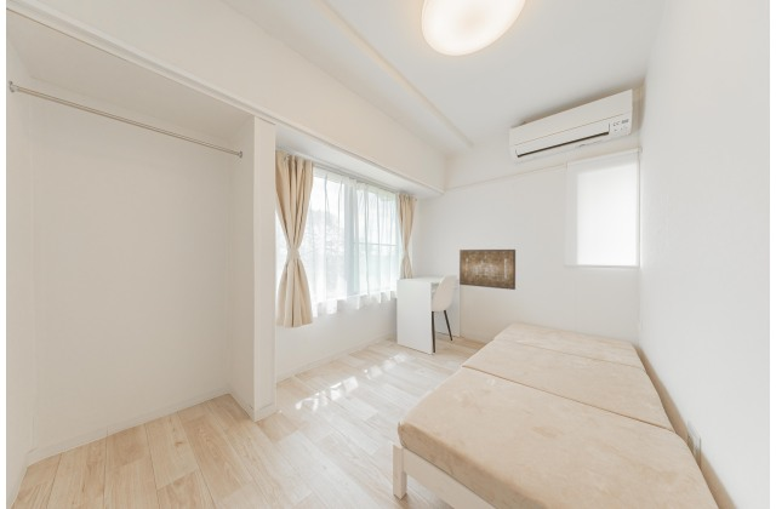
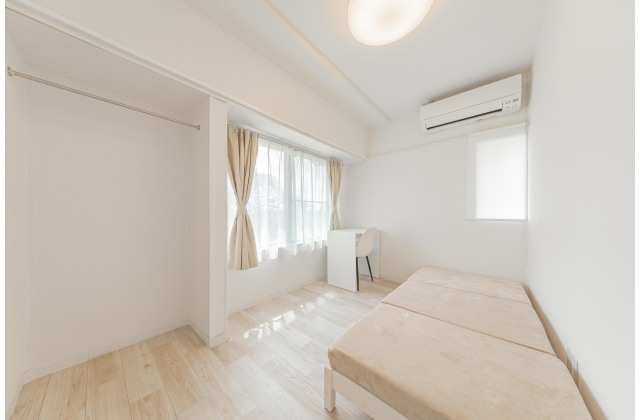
- wall art (485, 268)
